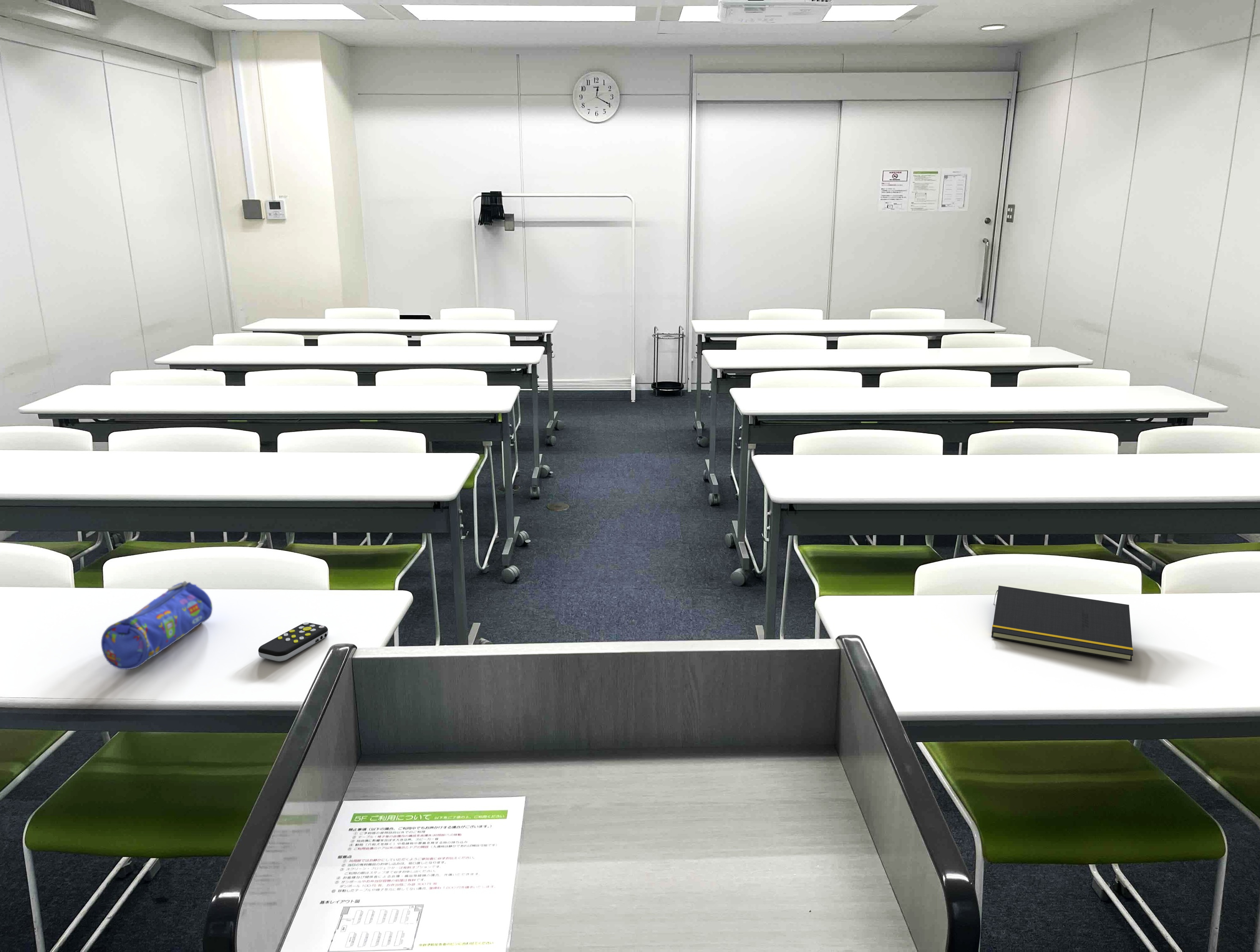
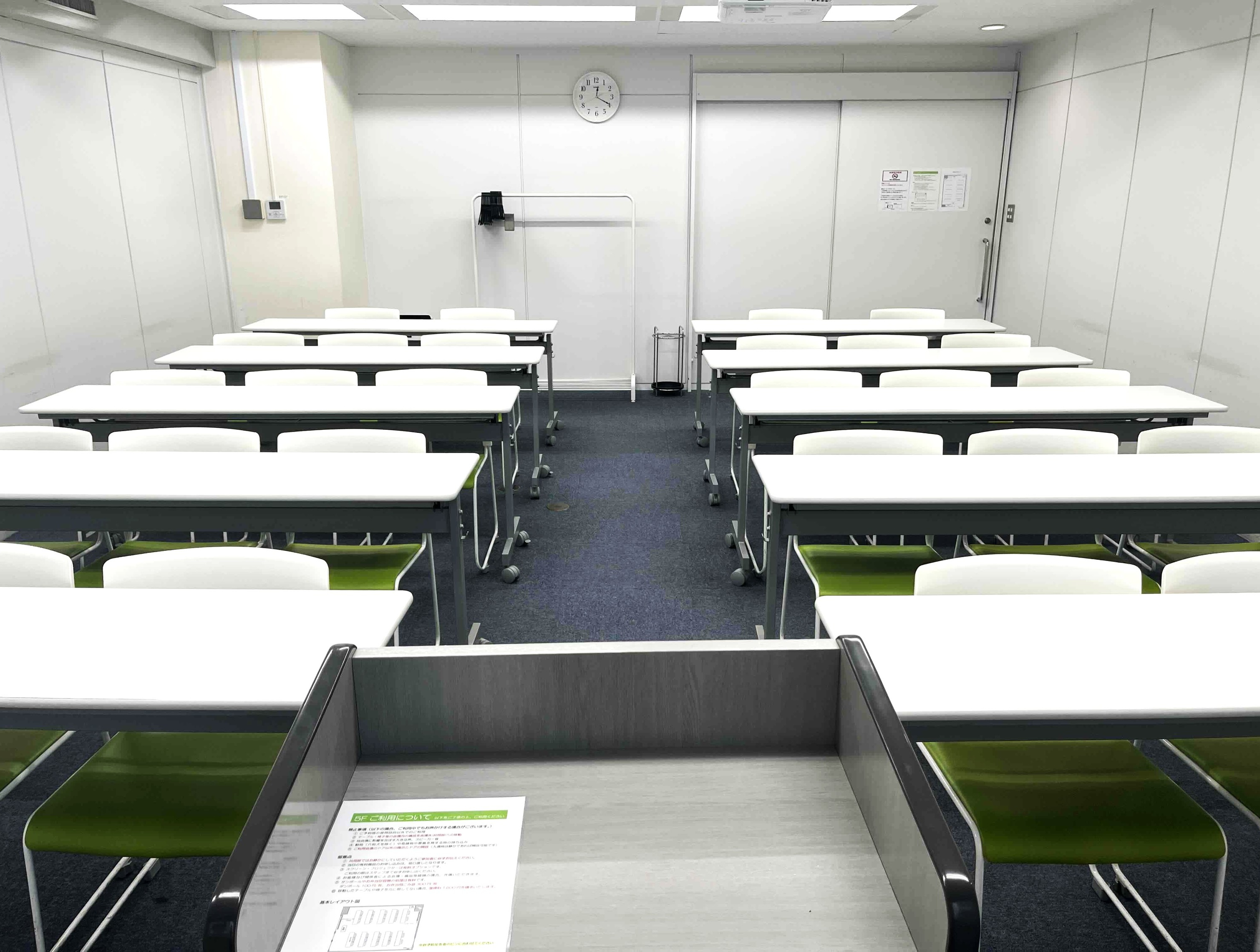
- pencil case (160, 622)
- remote control (294, 641)
- notepad (1061, 621)
